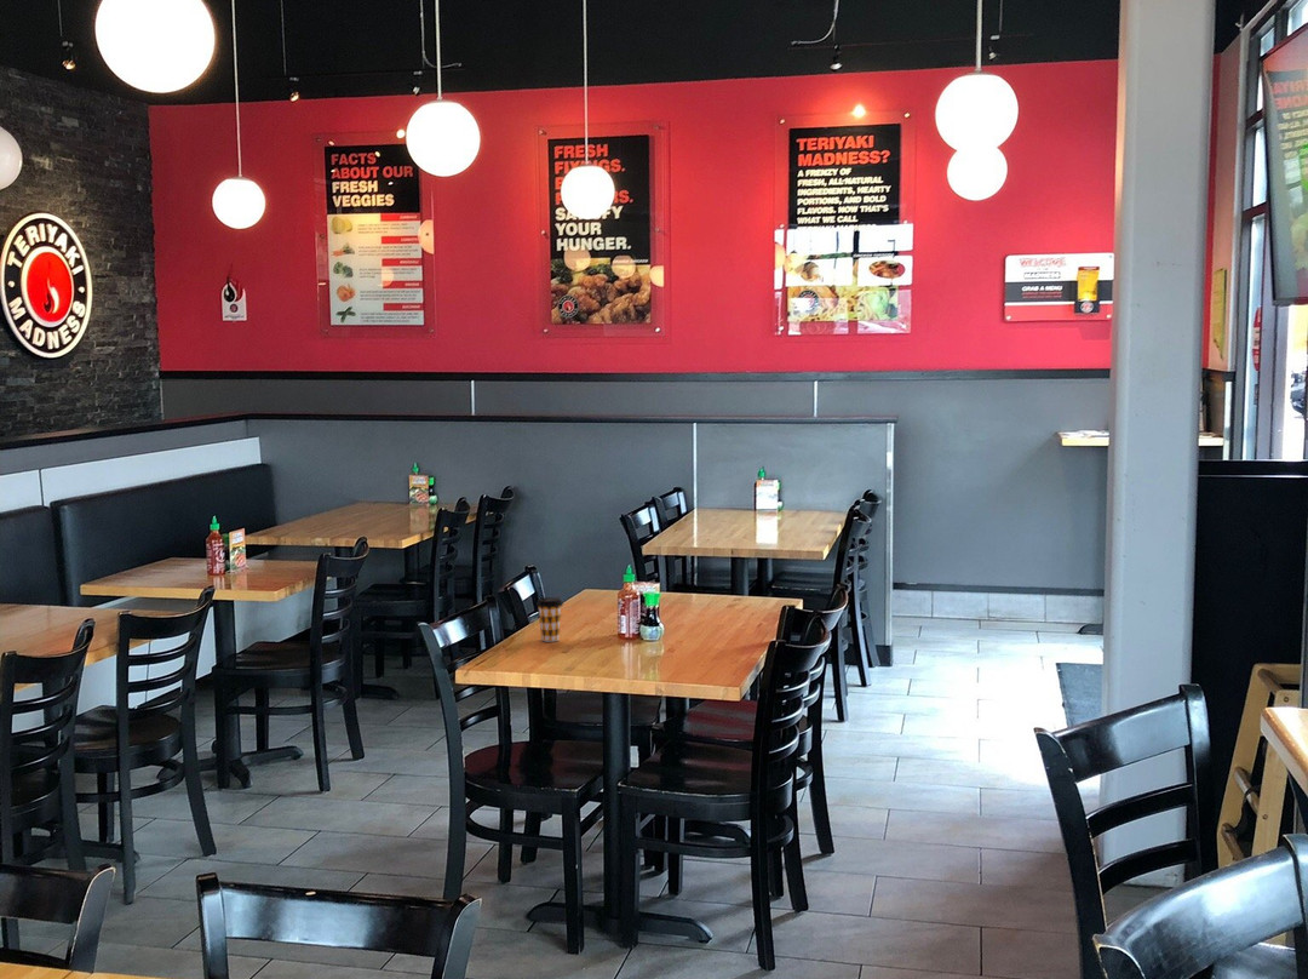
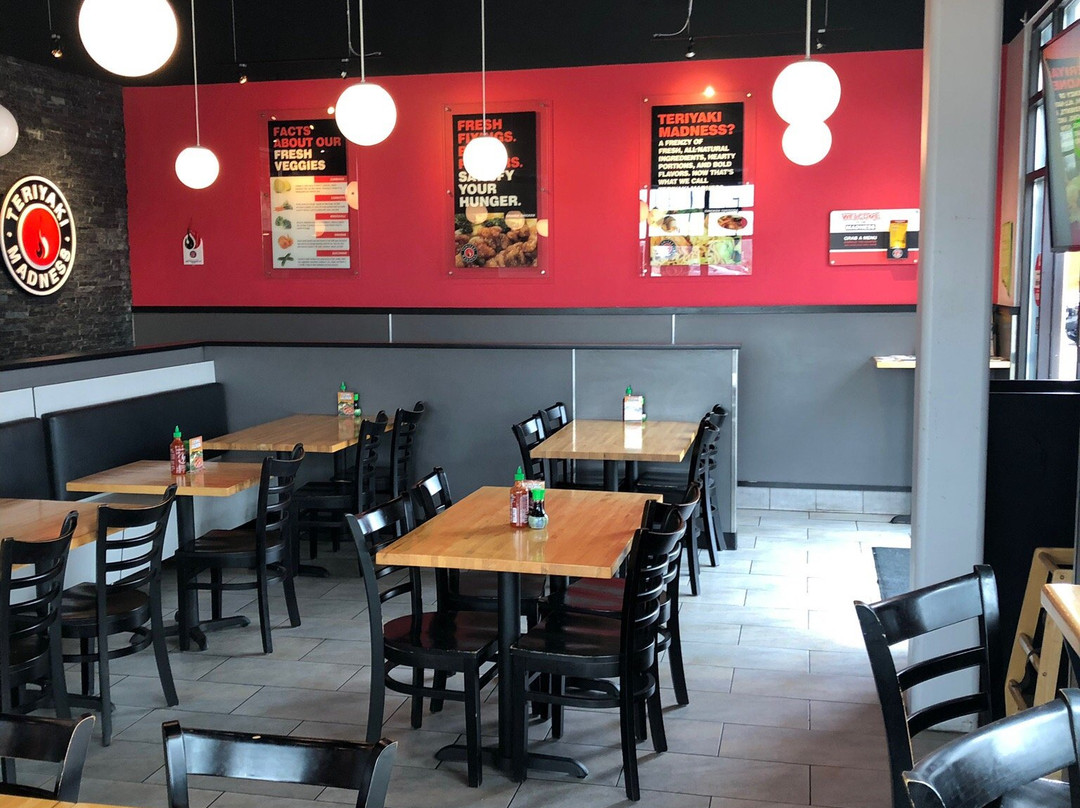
- coffee cup (550, 619)
